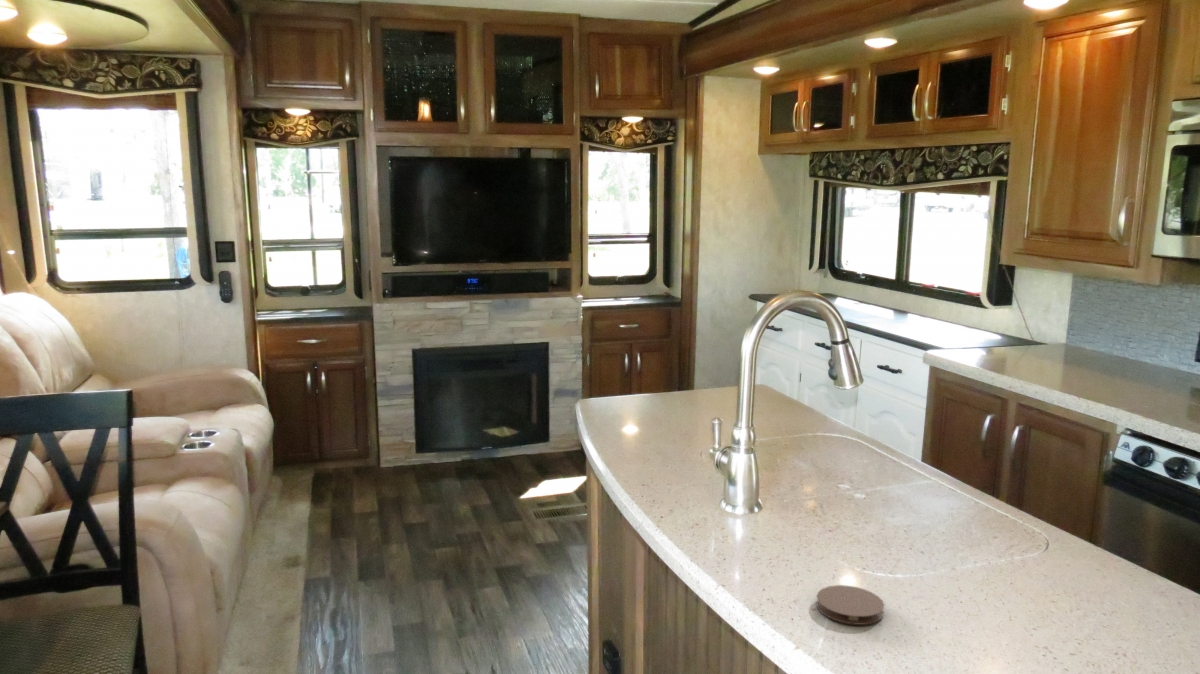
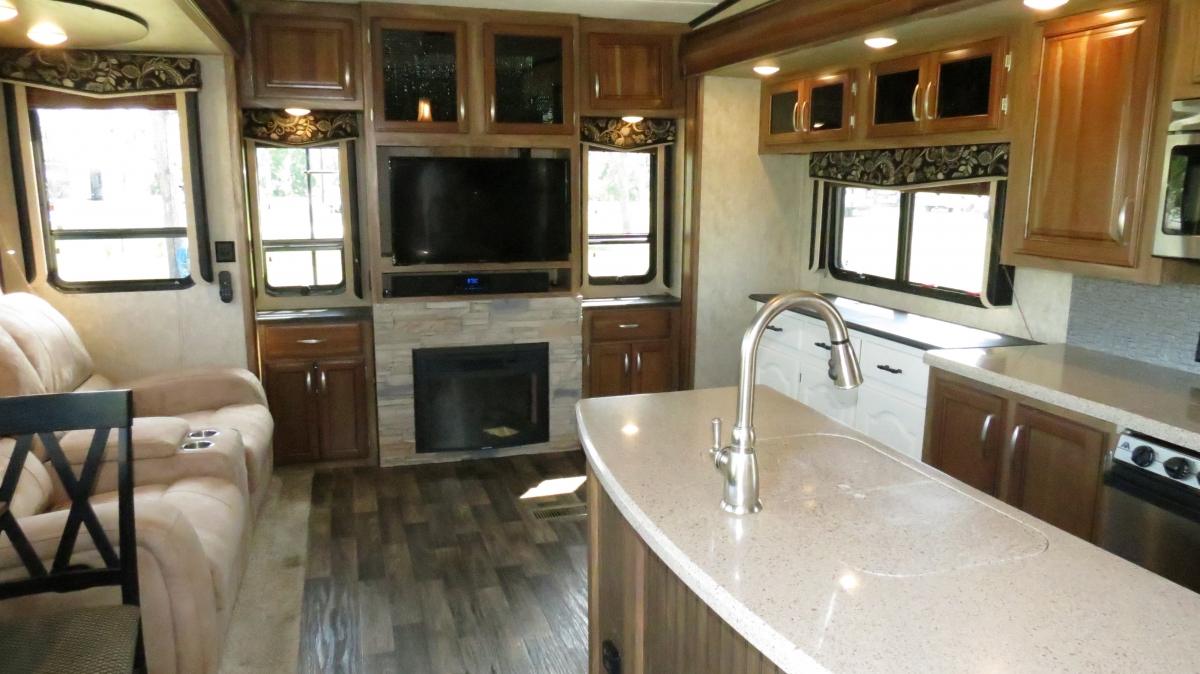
- coaster (849, 604)
